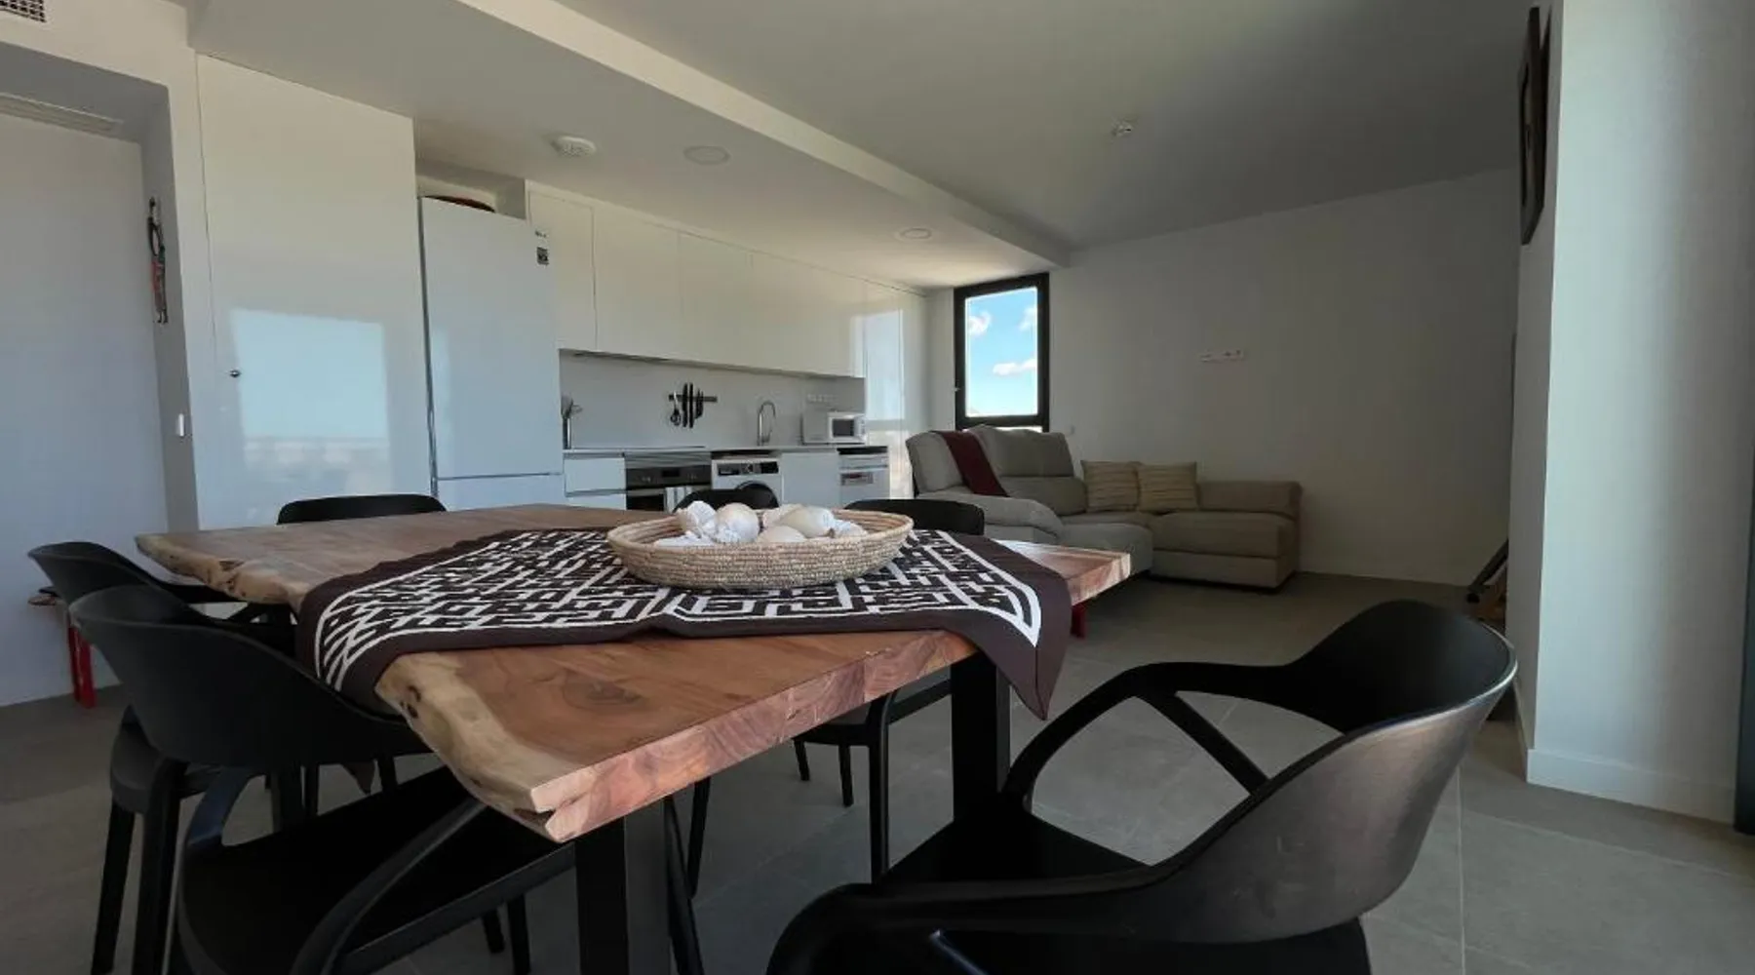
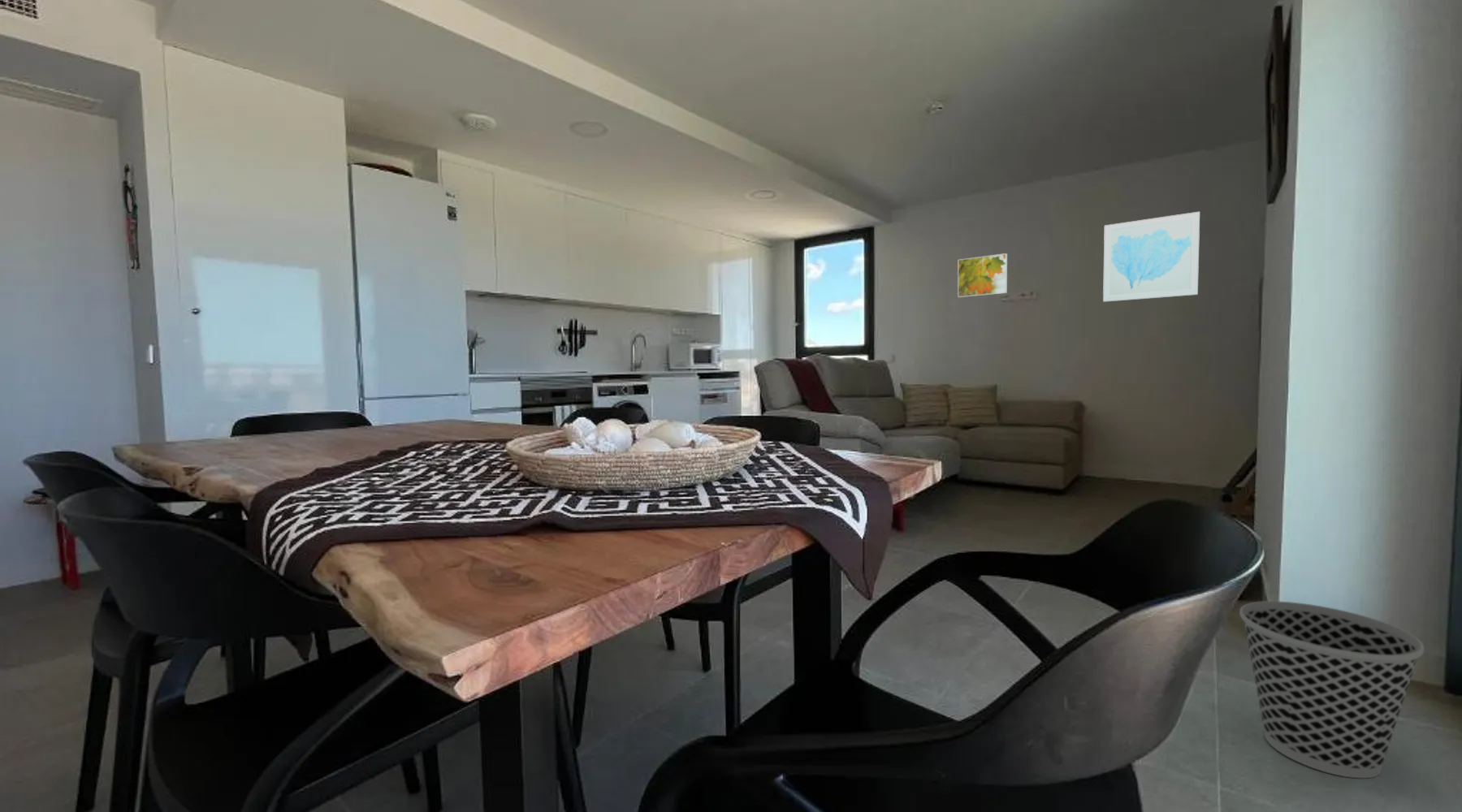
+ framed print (982, 276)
+ wall art (1149, 258)
+ wastebasket (1322, 688)
